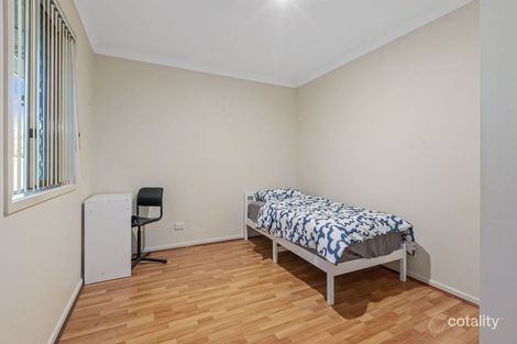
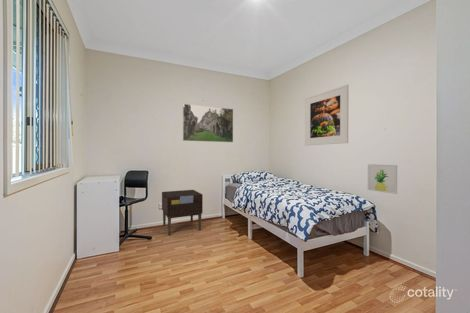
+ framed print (324, 118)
+ wall art (381, 178)
+ nightstand (181, 210)
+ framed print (209, 124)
